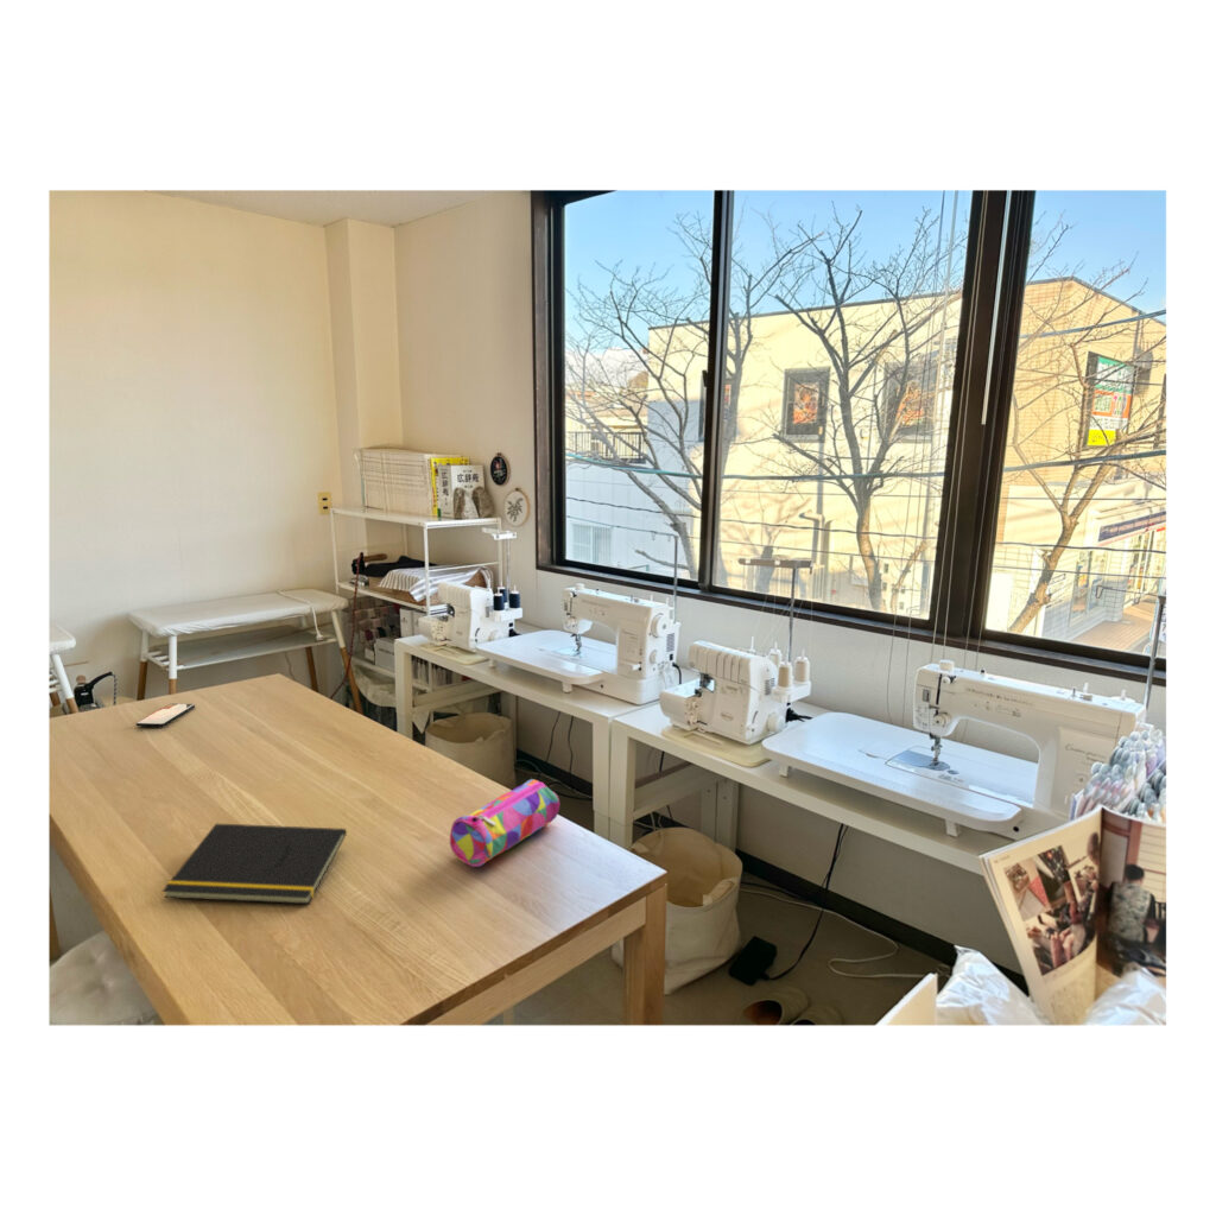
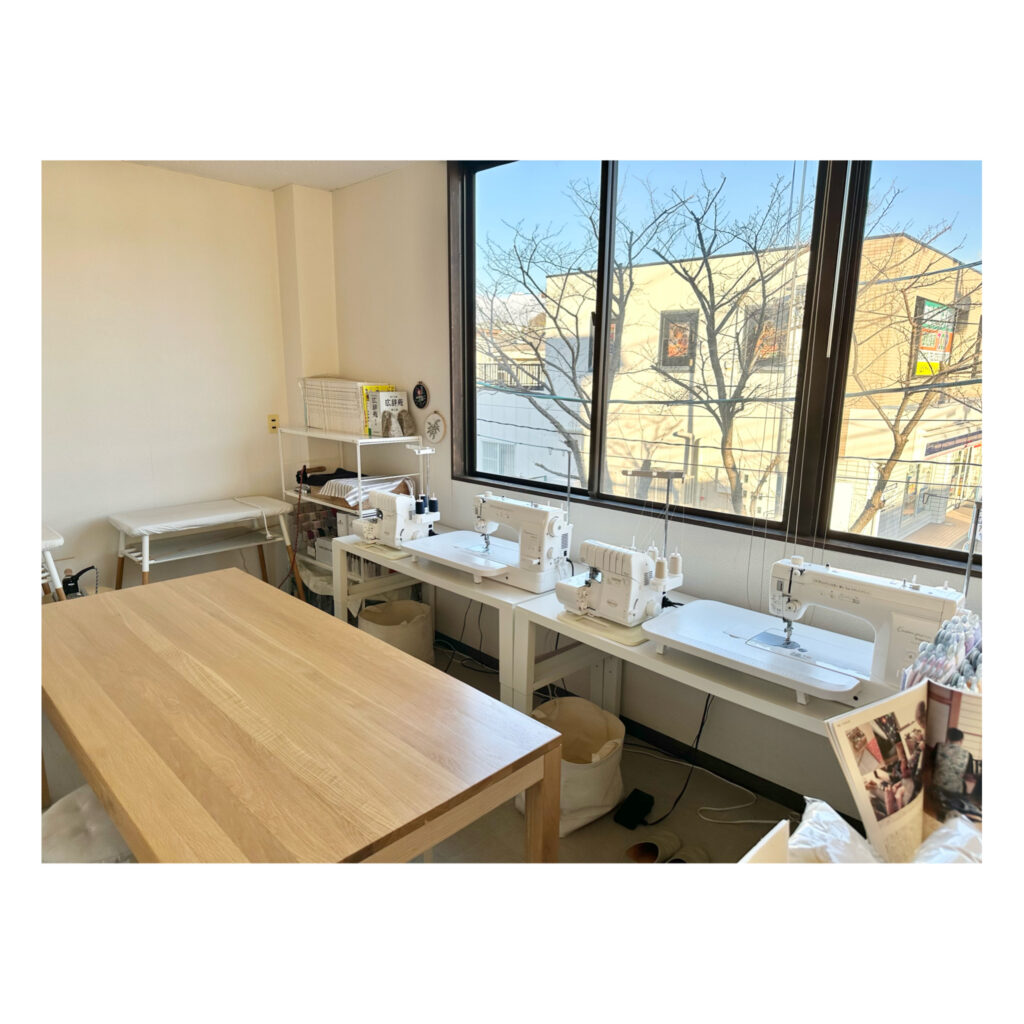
- smartphone (166, 714)
- pencil case (506, 819)
- notepad (259, 861)
